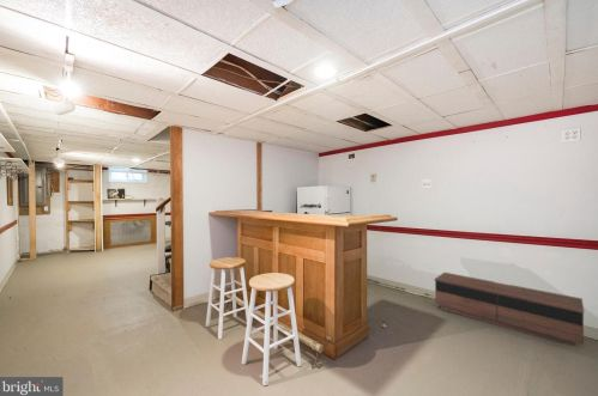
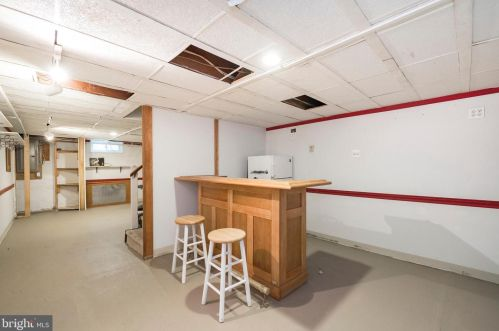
- tv stand (500, 304)
